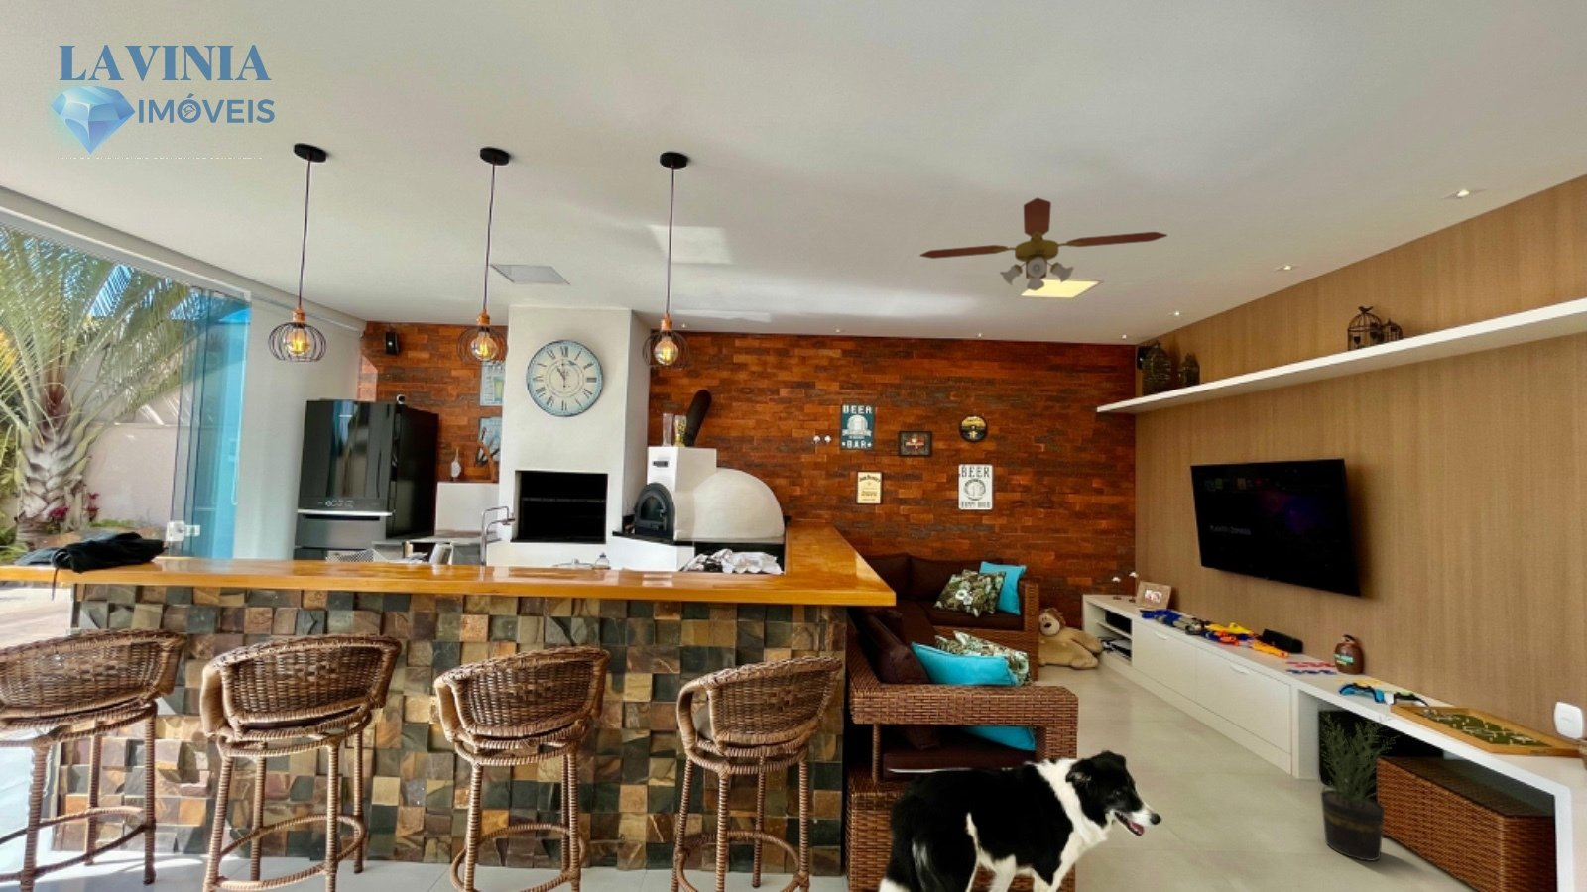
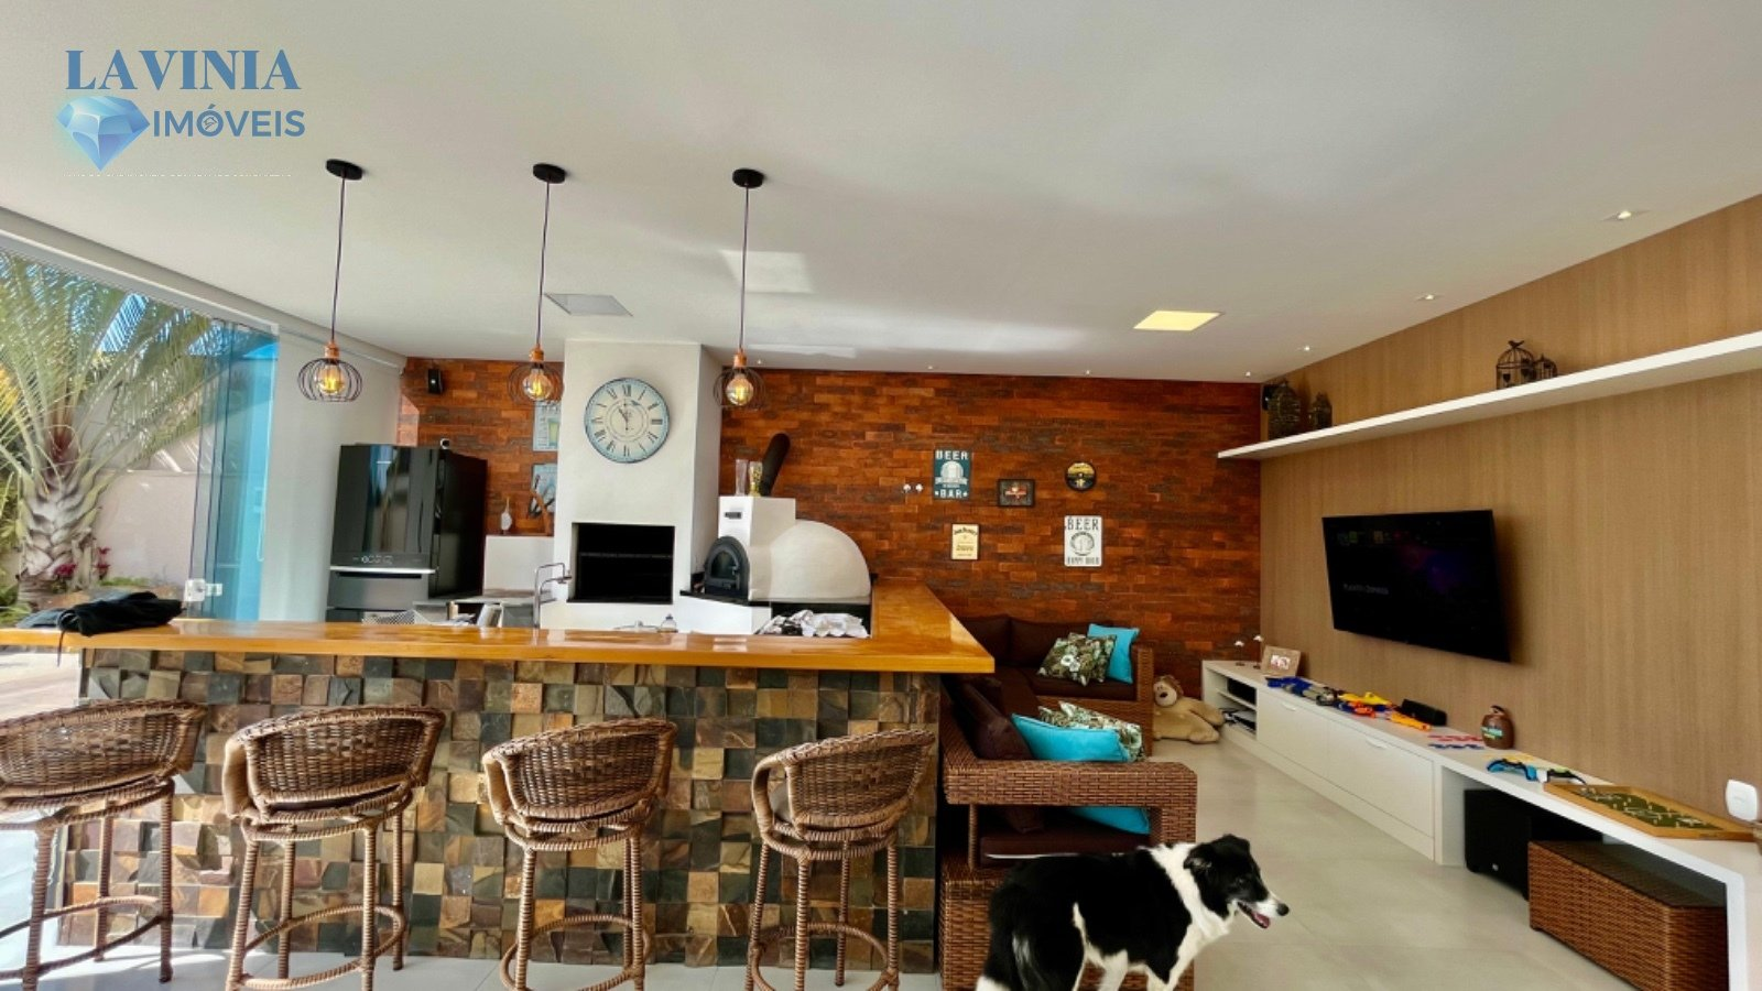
- potted plant (1354, 777)
- ceiling fan (1037, 253)
